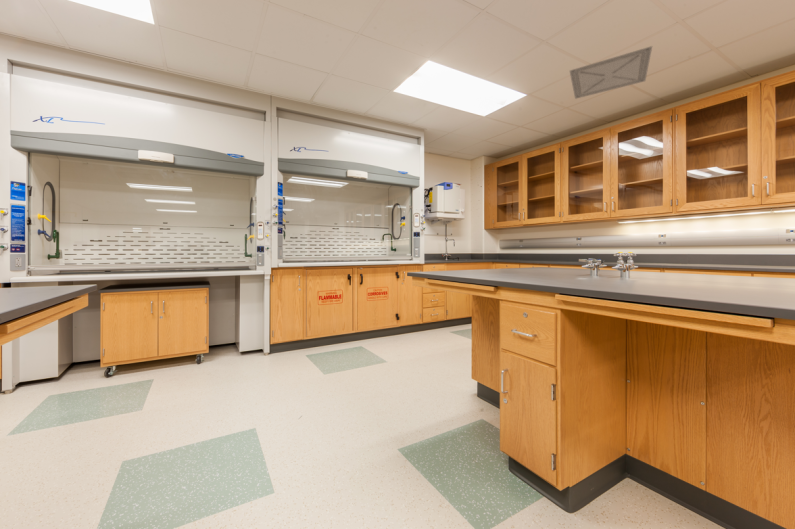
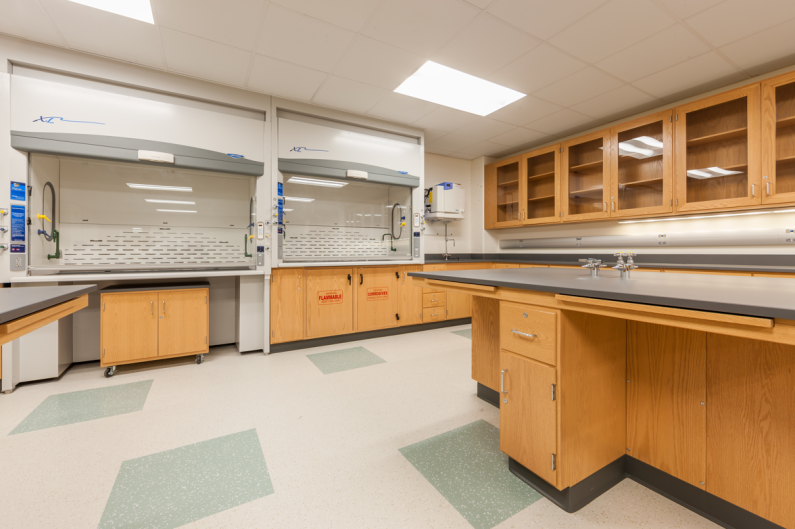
- ceiling vent (608, 76)
